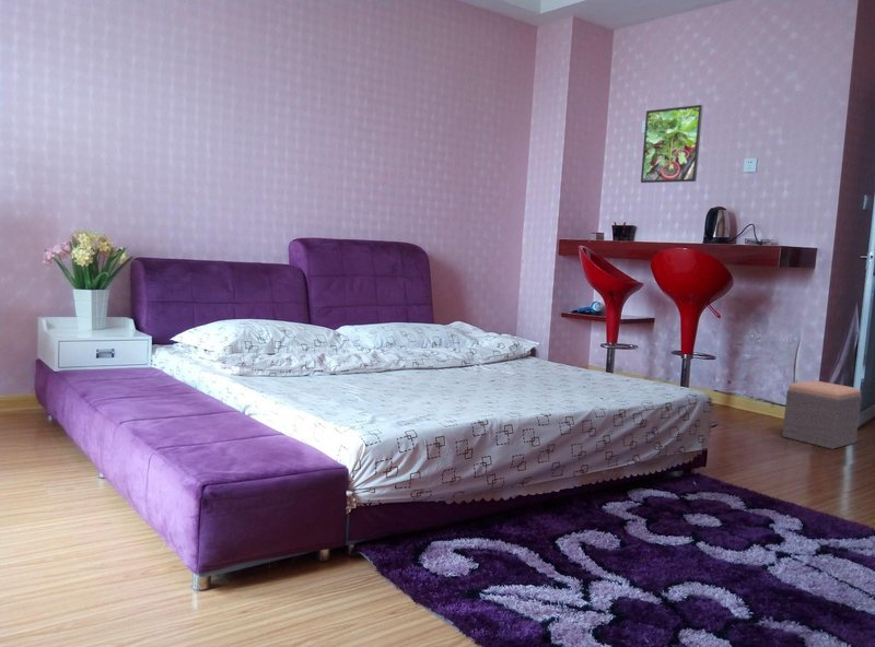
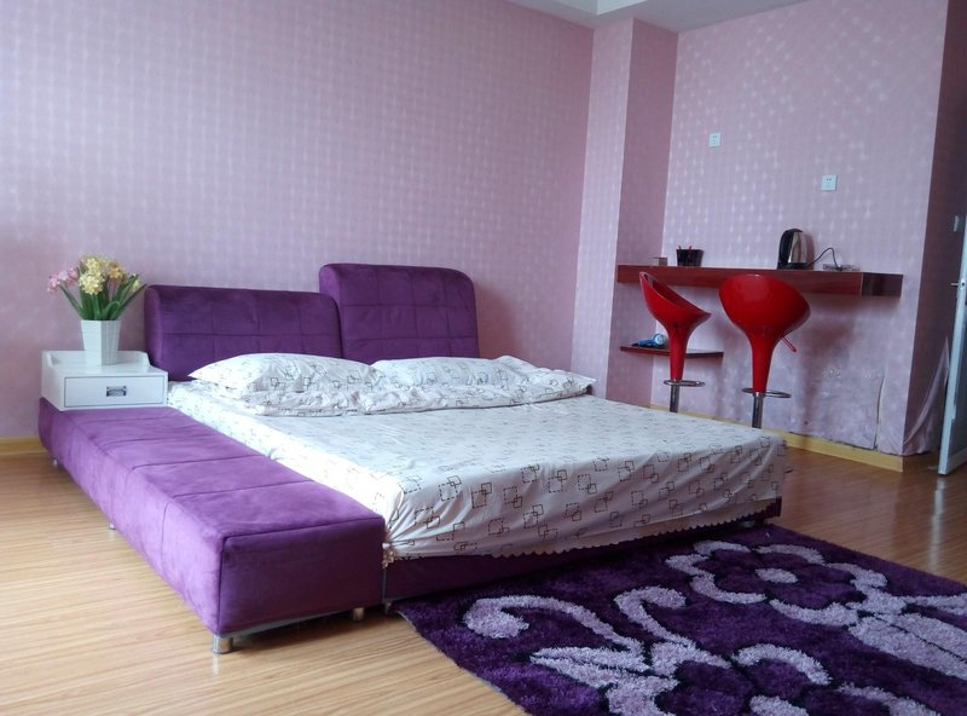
- footstool (821, 412)
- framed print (670, 144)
